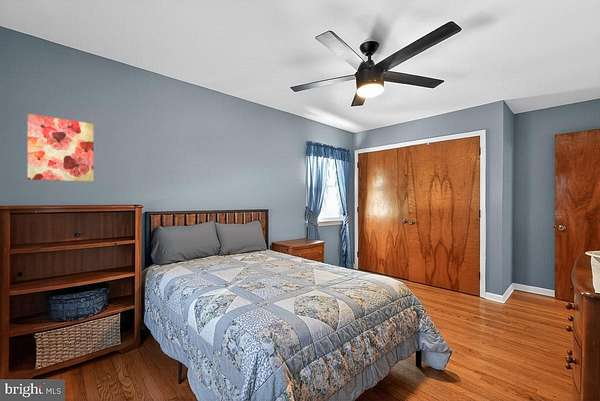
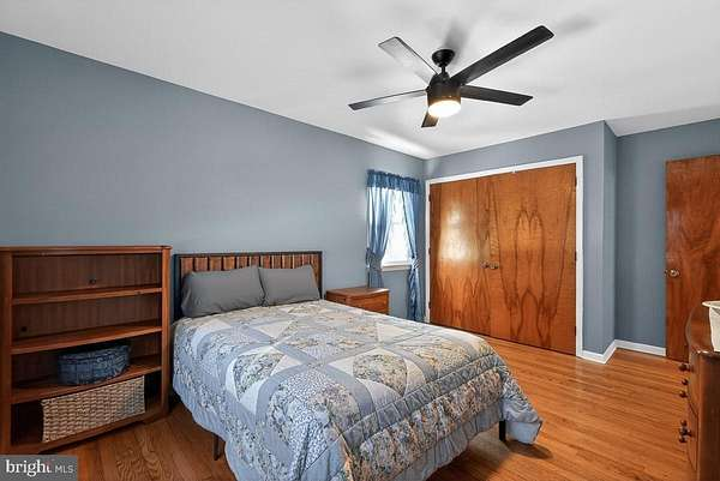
- wall art (62, 149)
